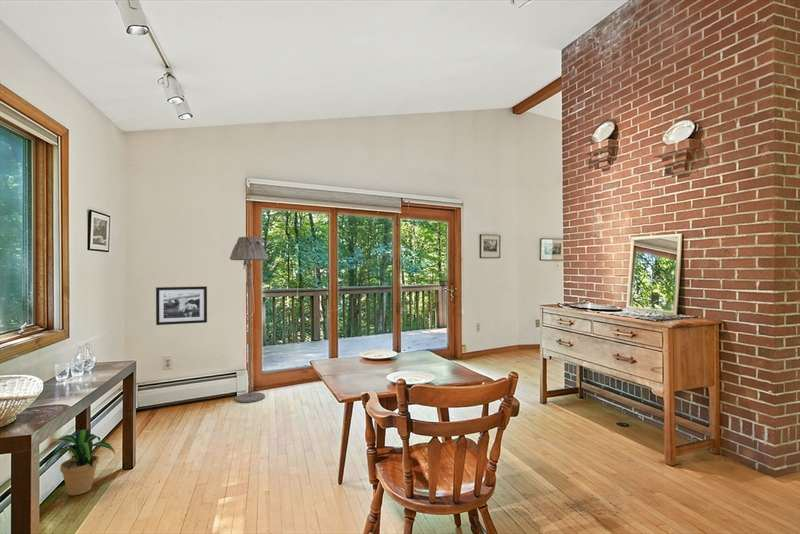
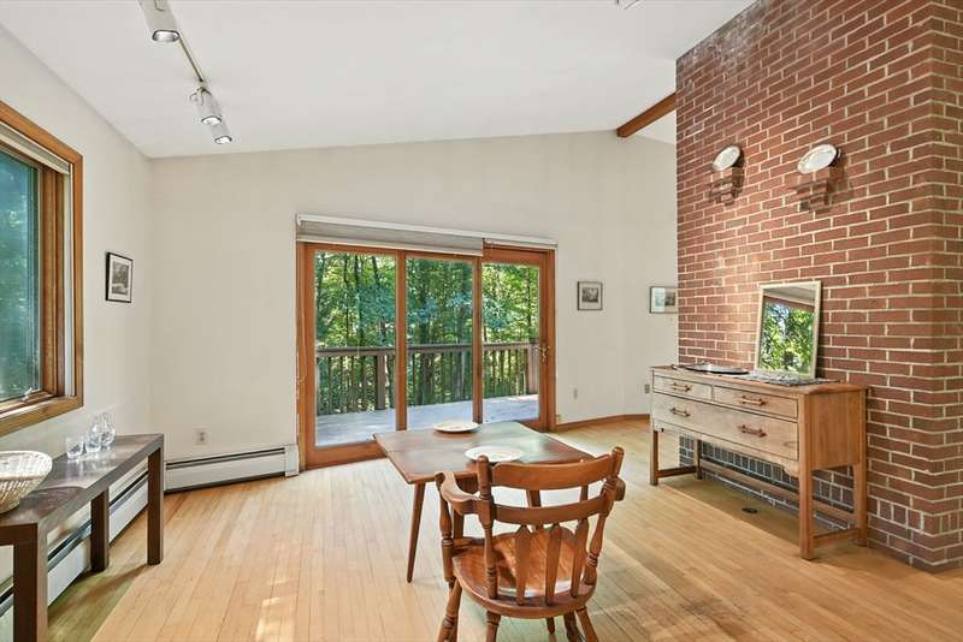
- floor lamp (249, 317)
- potted plant (79, 462)
- picture frame (182, 305)
